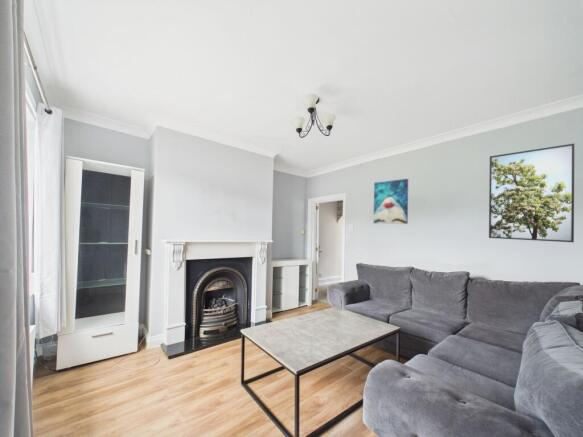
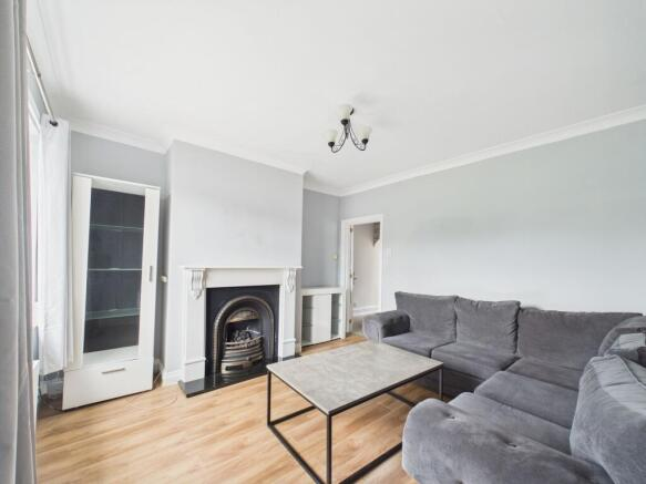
- wall art (390, 202)
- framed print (527, 195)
